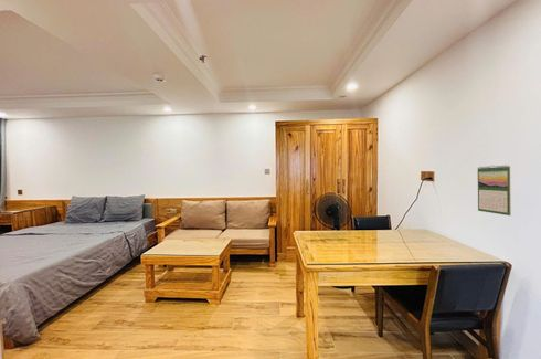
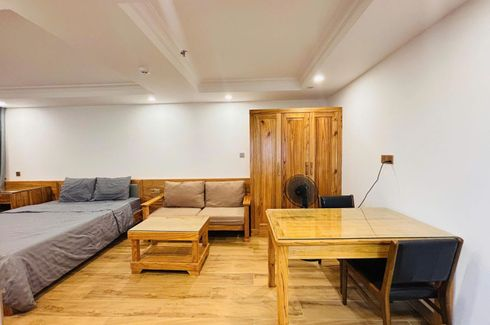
- calendar (492, 189)
